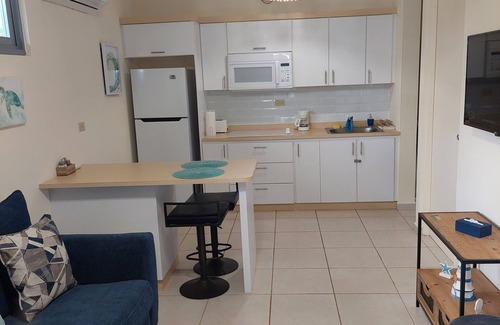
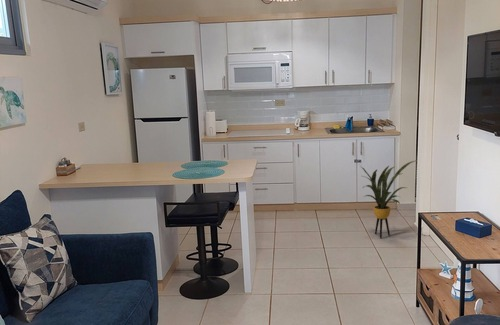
+ house plant (387, 199)
